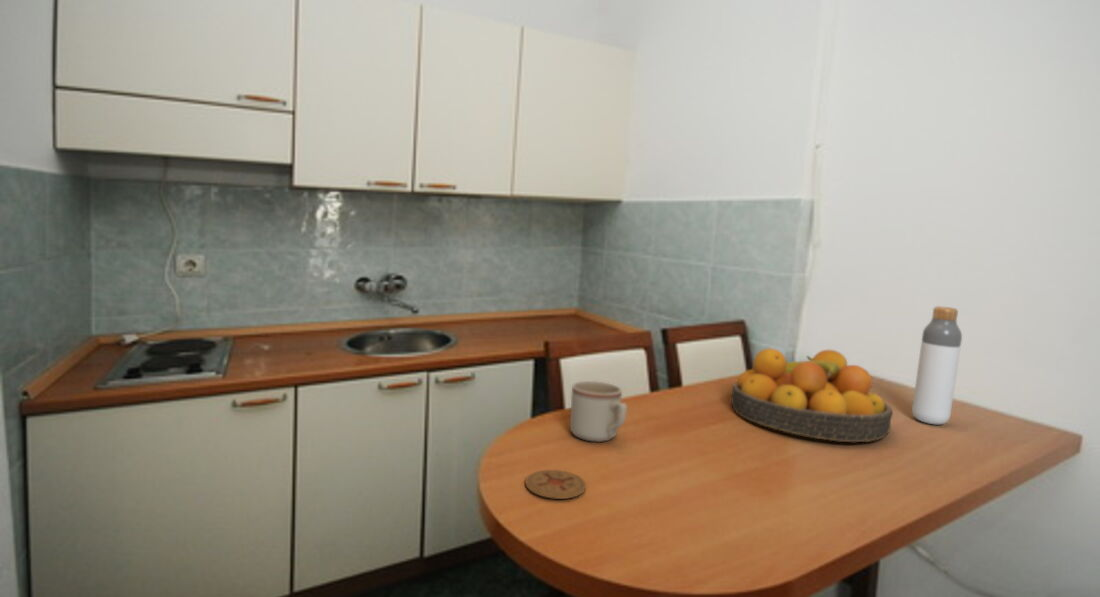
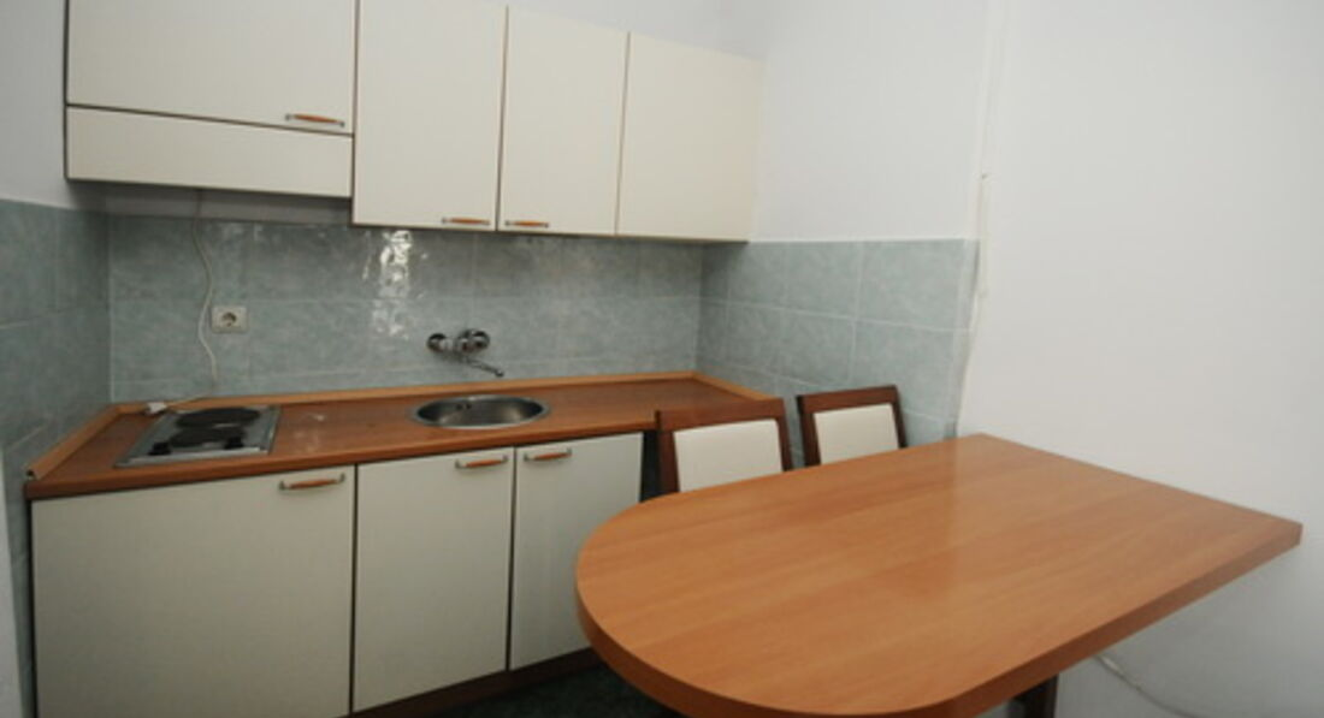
- fruit bowl (809, 384)
- mug (600, 413)
- bottle (937, 365)
- coaster (555, 483)
